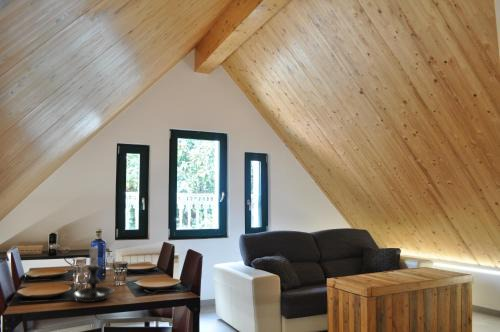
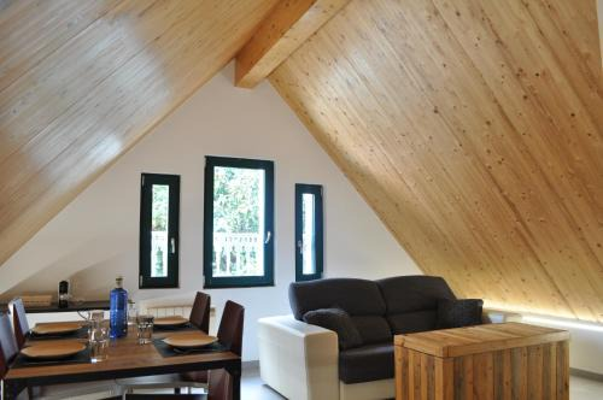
- candle holder (94, 270)
